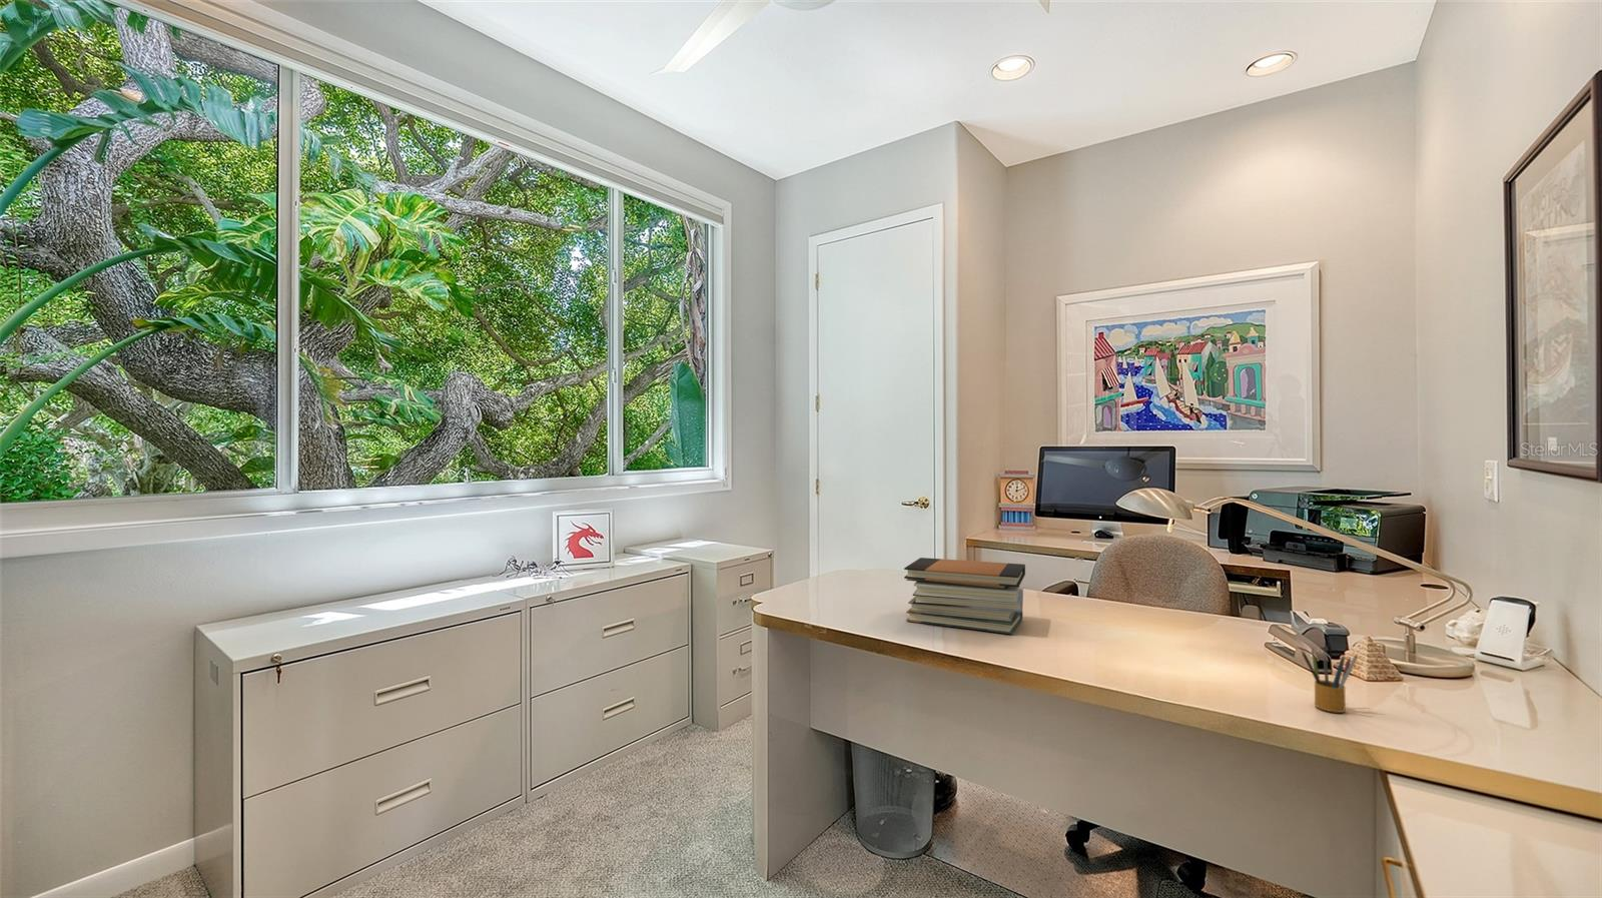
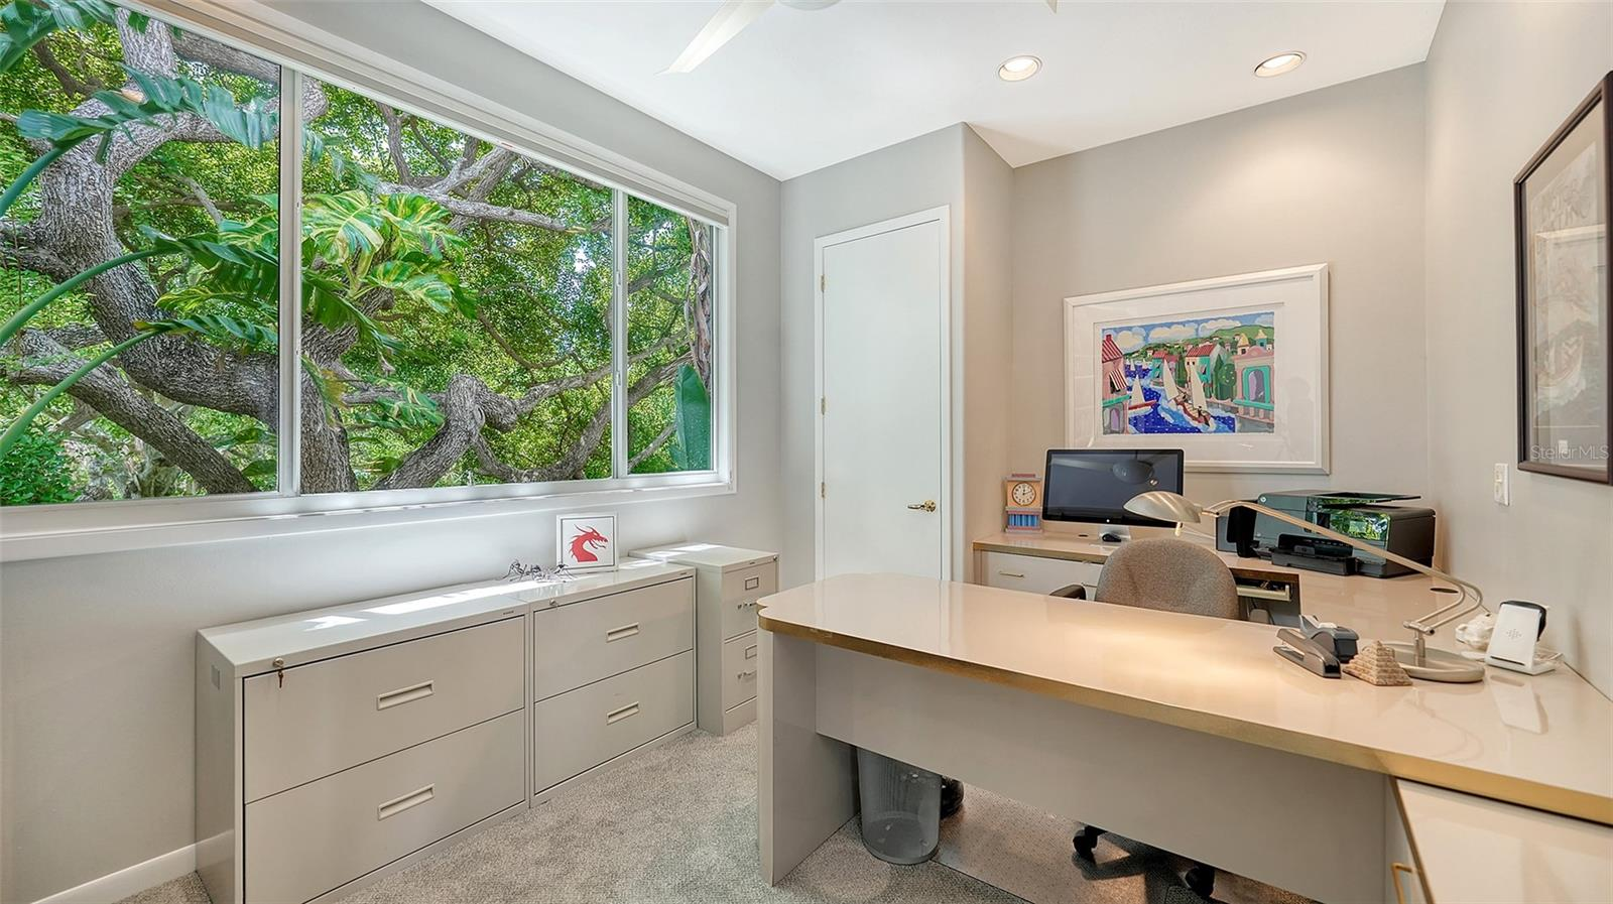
- pencil box (1328, 678)
- book stack (966, 593)
